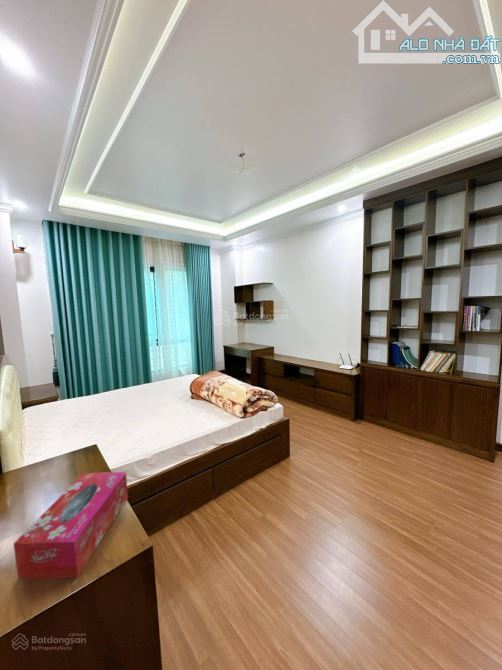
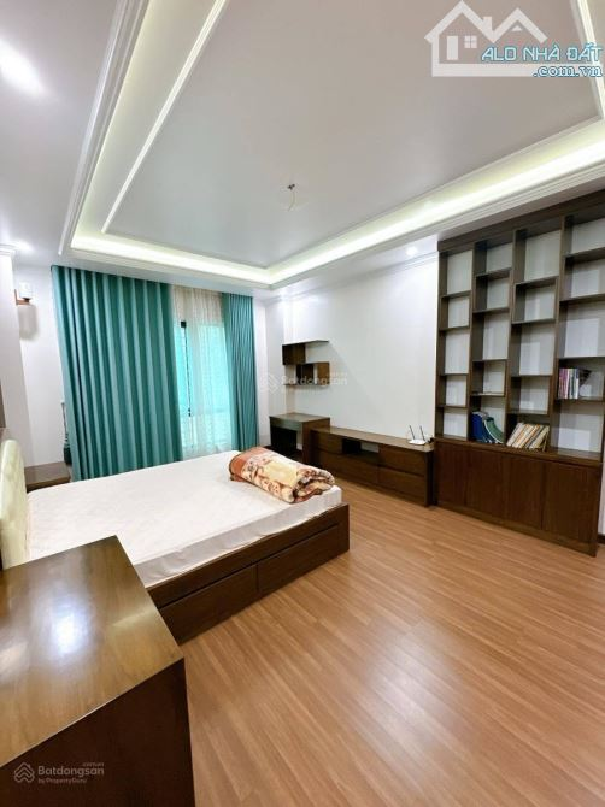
- tissue box (81, 516)
